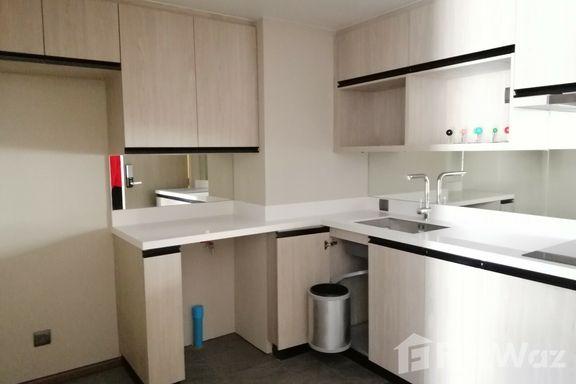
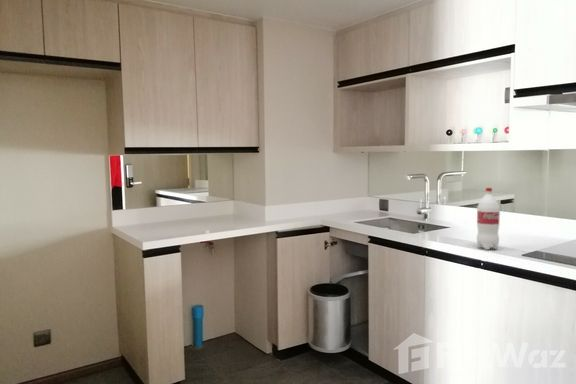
+ bottle (488, 218)
